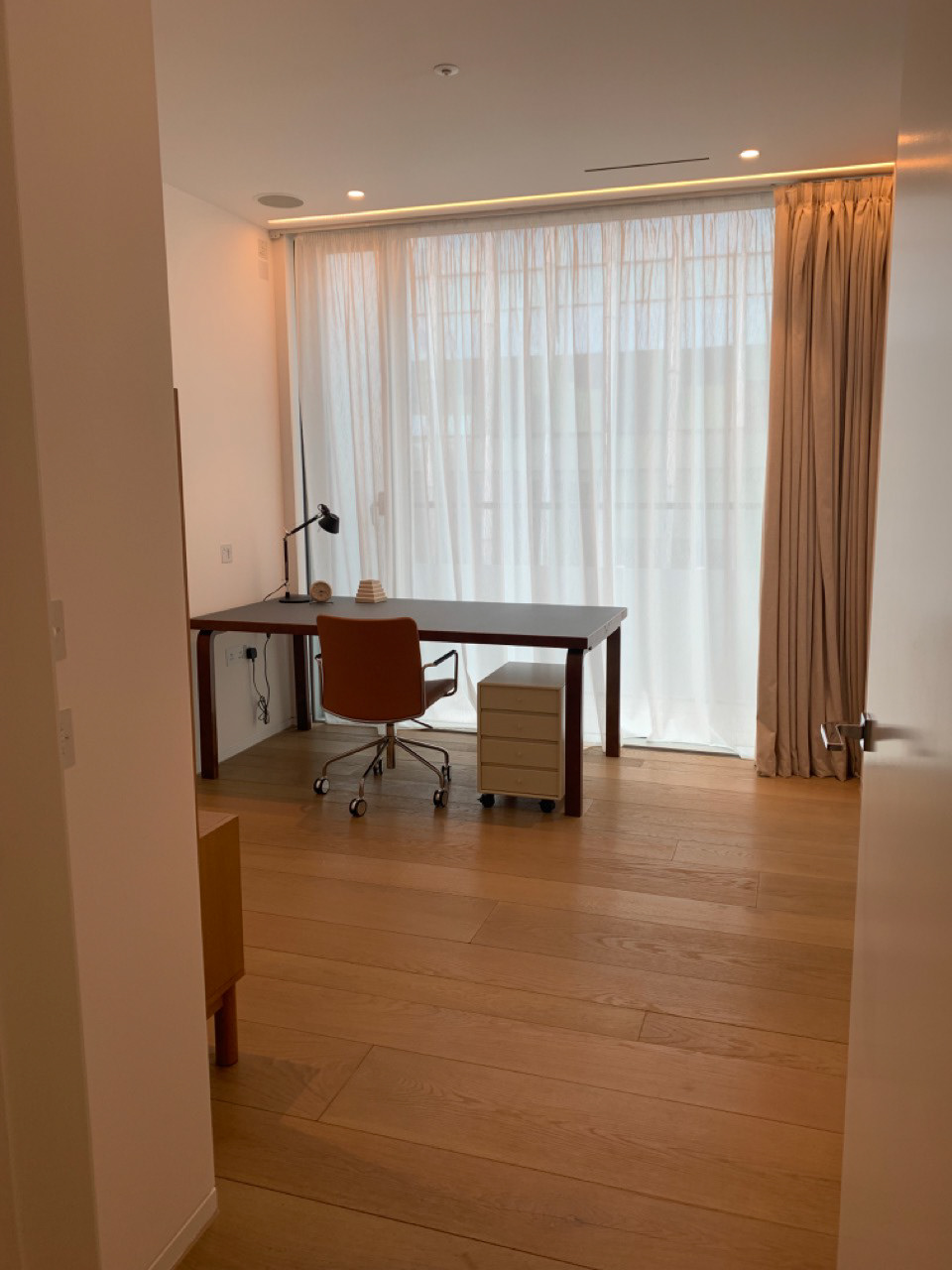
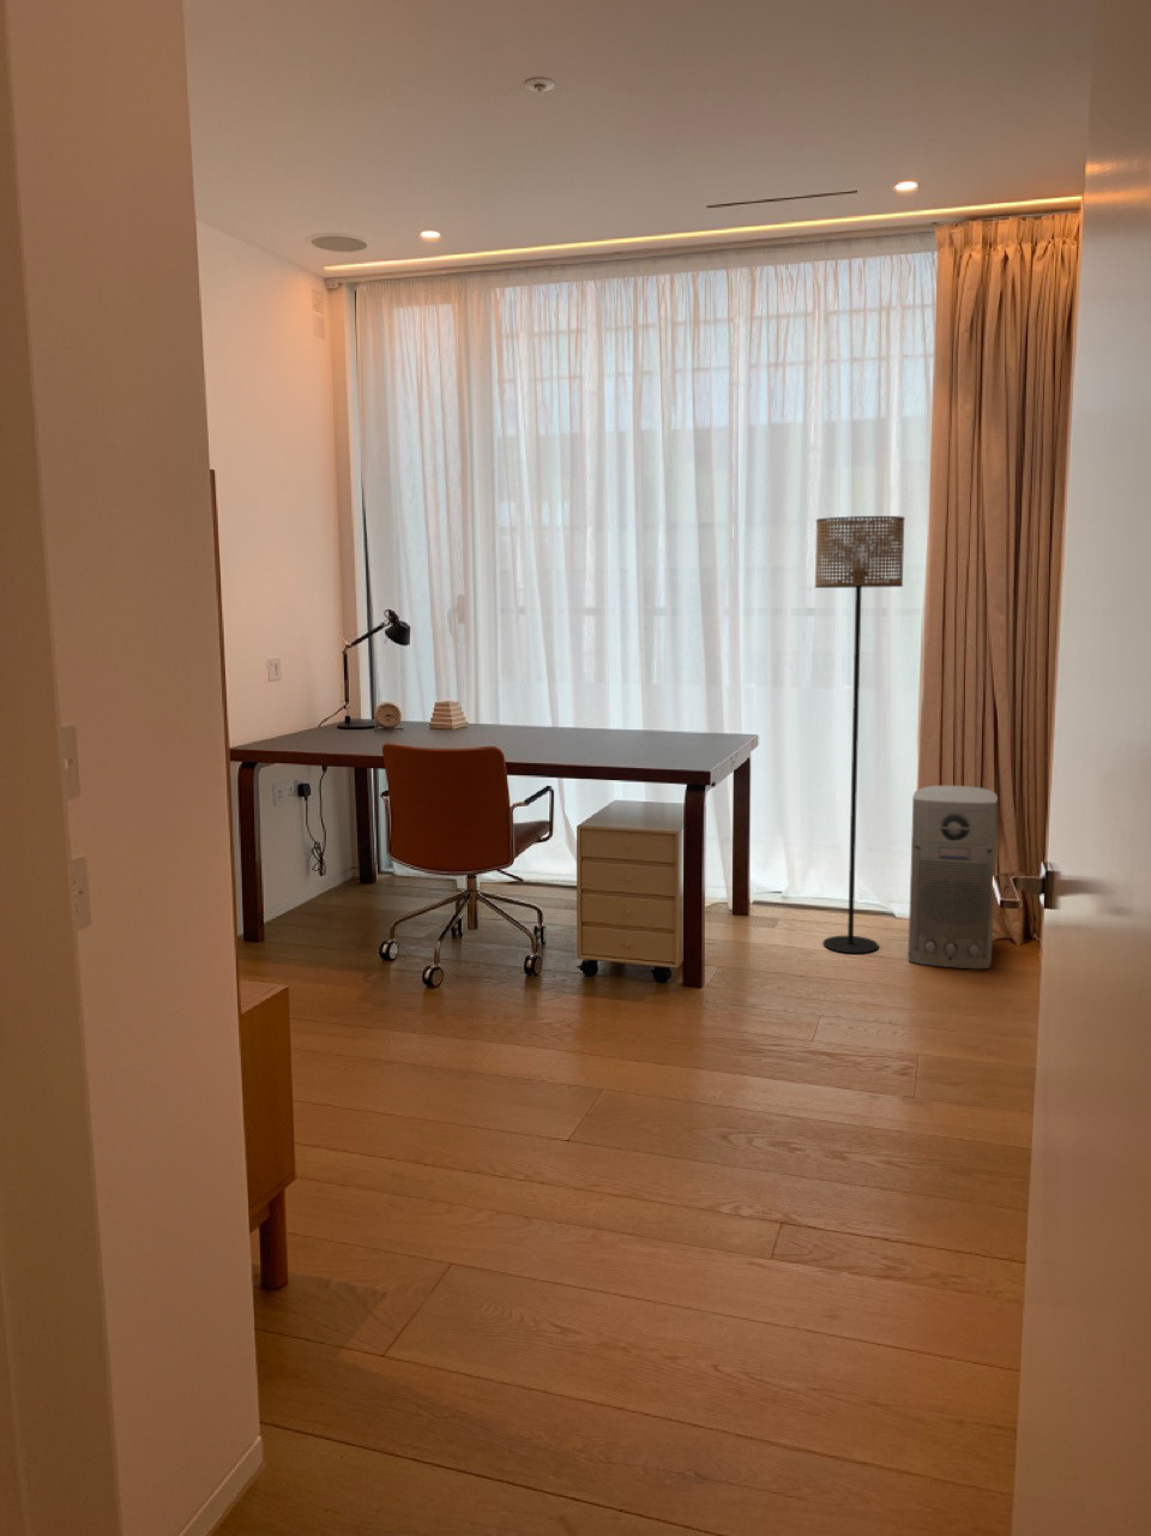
+ air purifier (952, 873)
+ floor lamp (855, 737)
